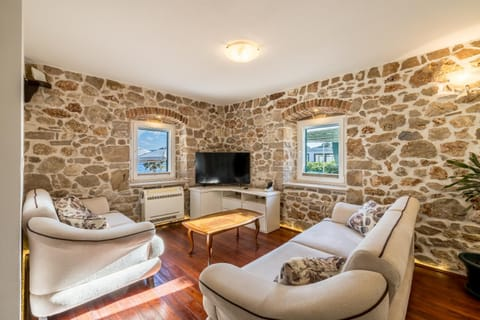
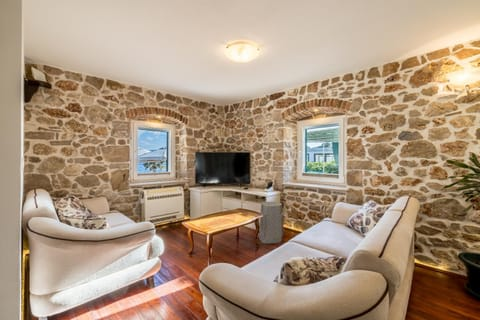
+ air purifier (271, 221)
